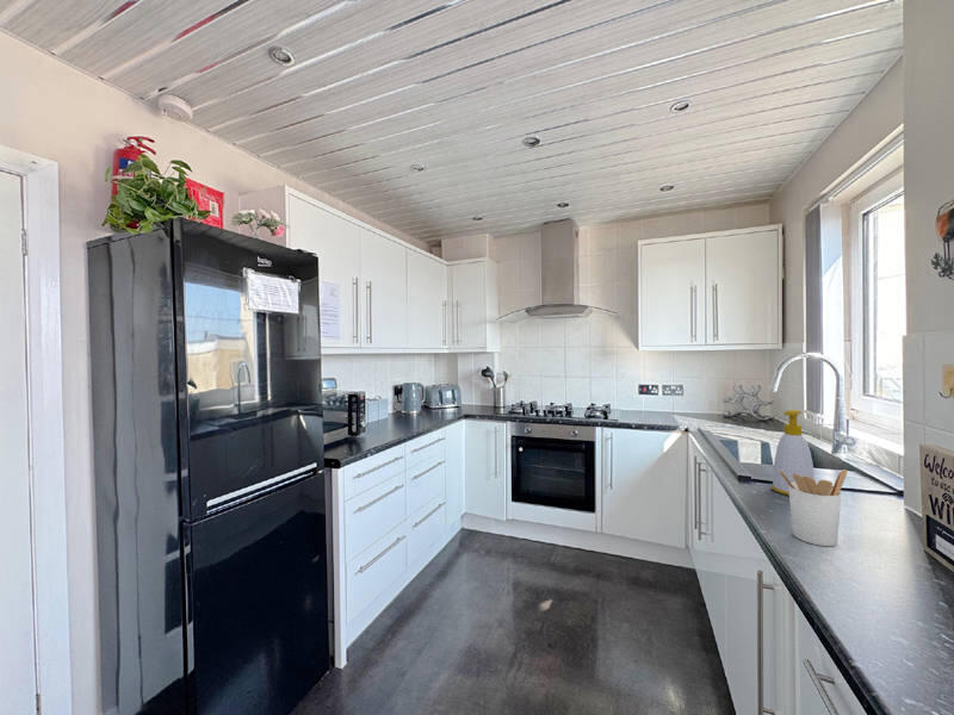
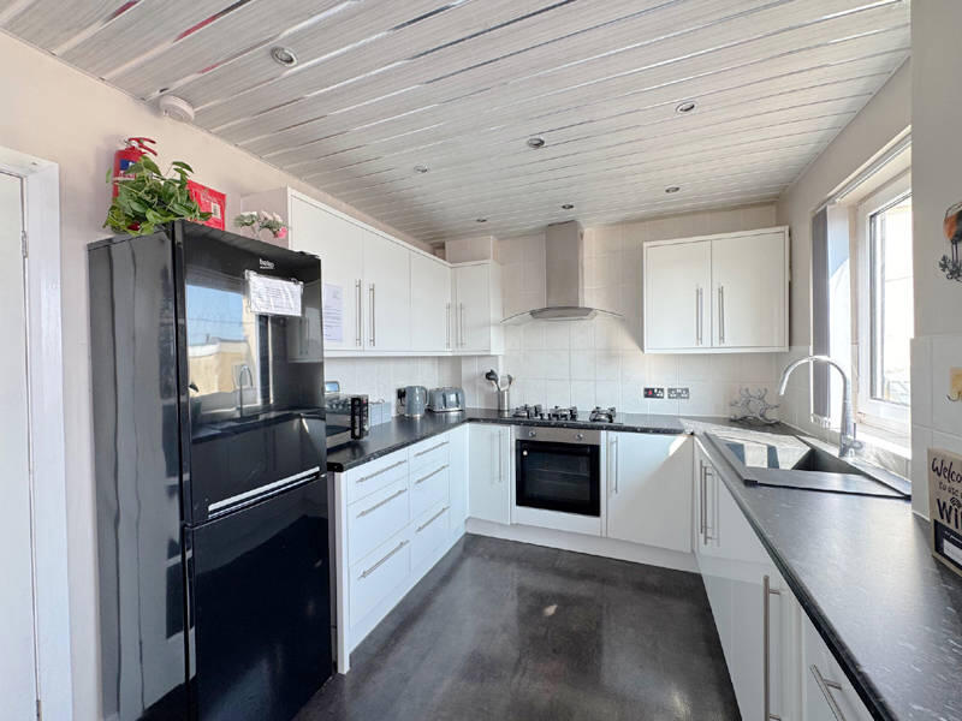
- utensil holder (813, 504)
- soap bottle (793, 450)
